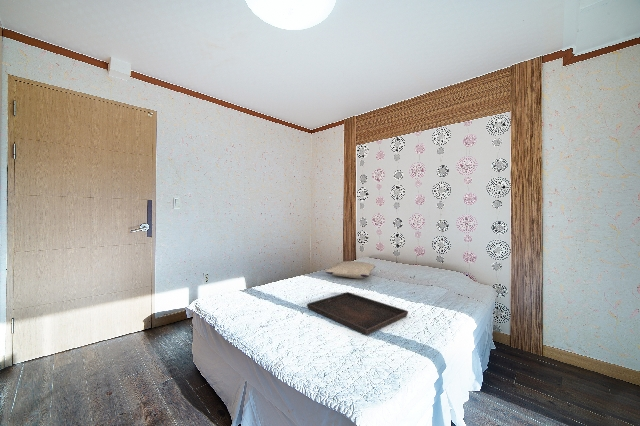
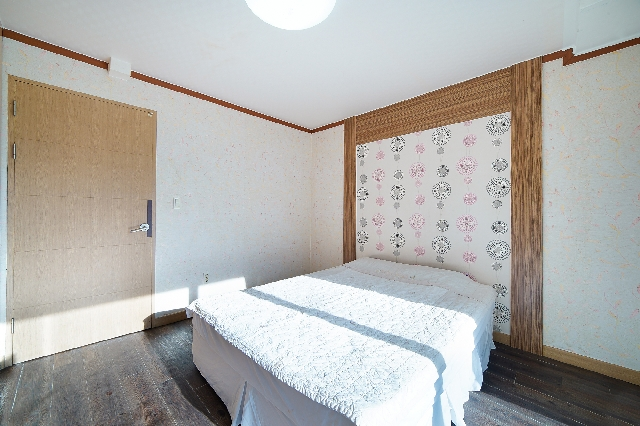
- pillow (351, 269)
- serving tray (355, 309)
